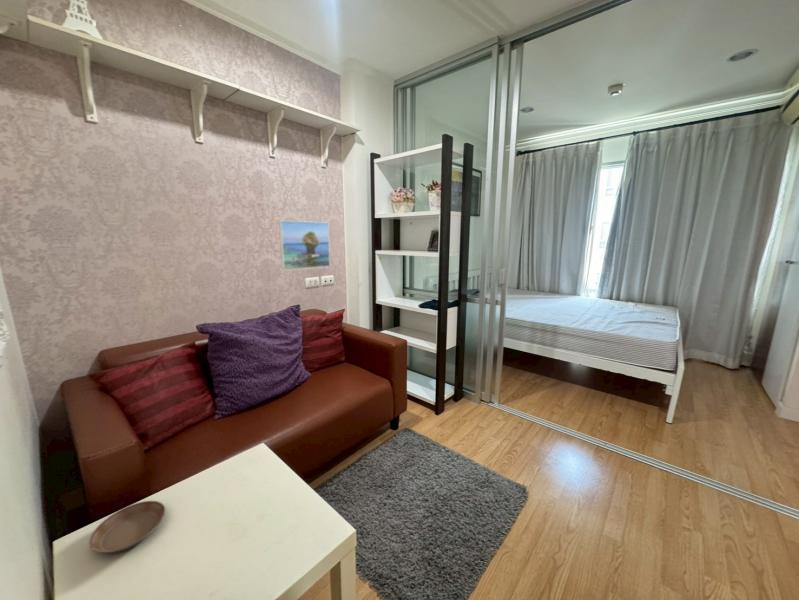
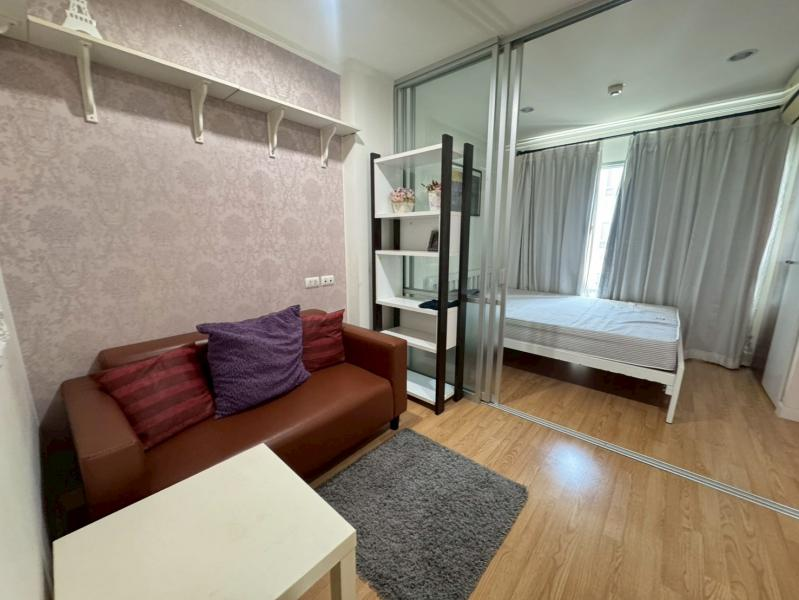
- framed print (306, 245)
- saucer (130, 528)
